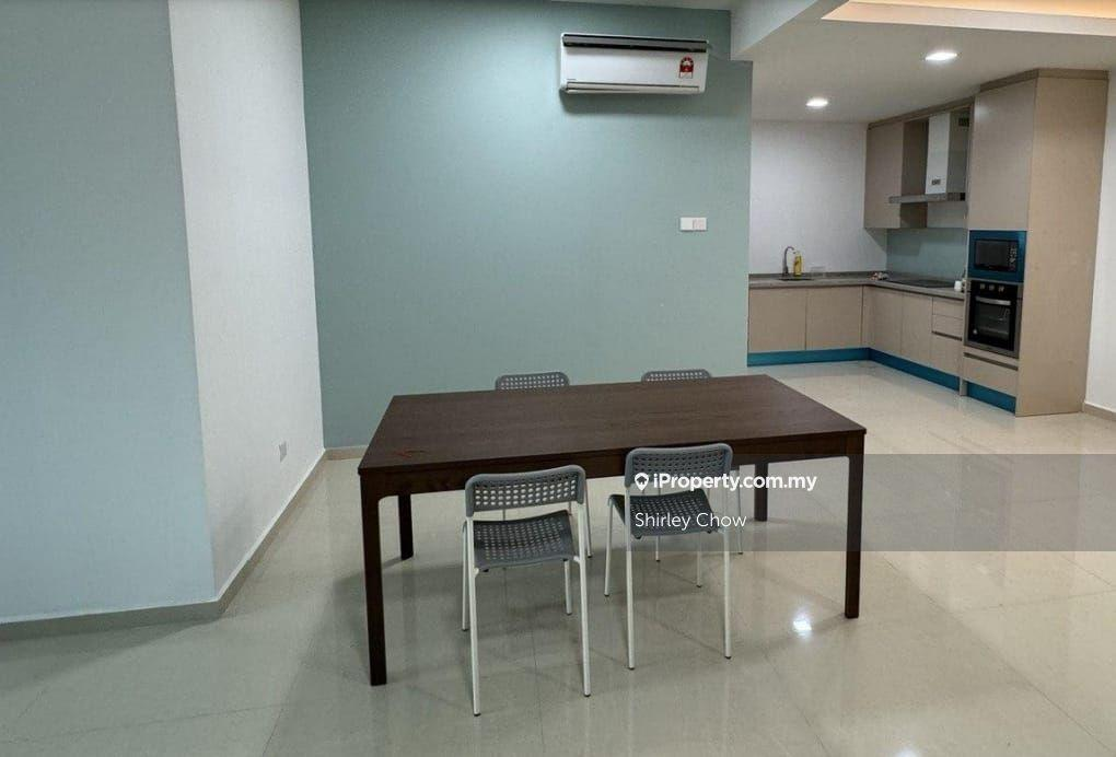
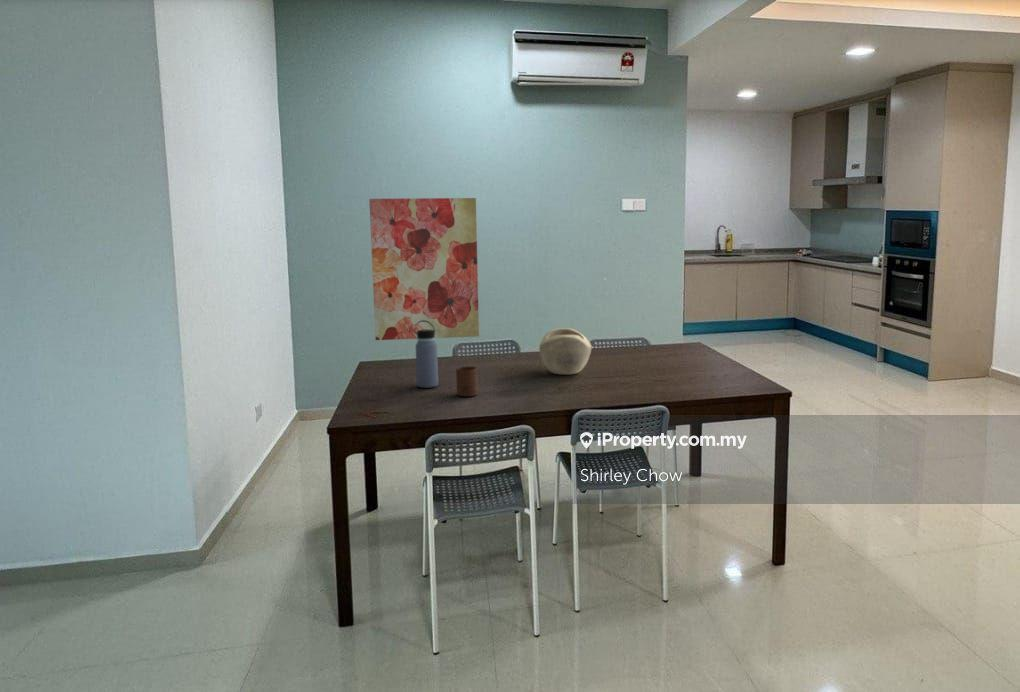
+ cup (467, 380)
+ wall art (425, 269)
+ water bottle (426, 353)
+ decorative bowl (565, 351)
